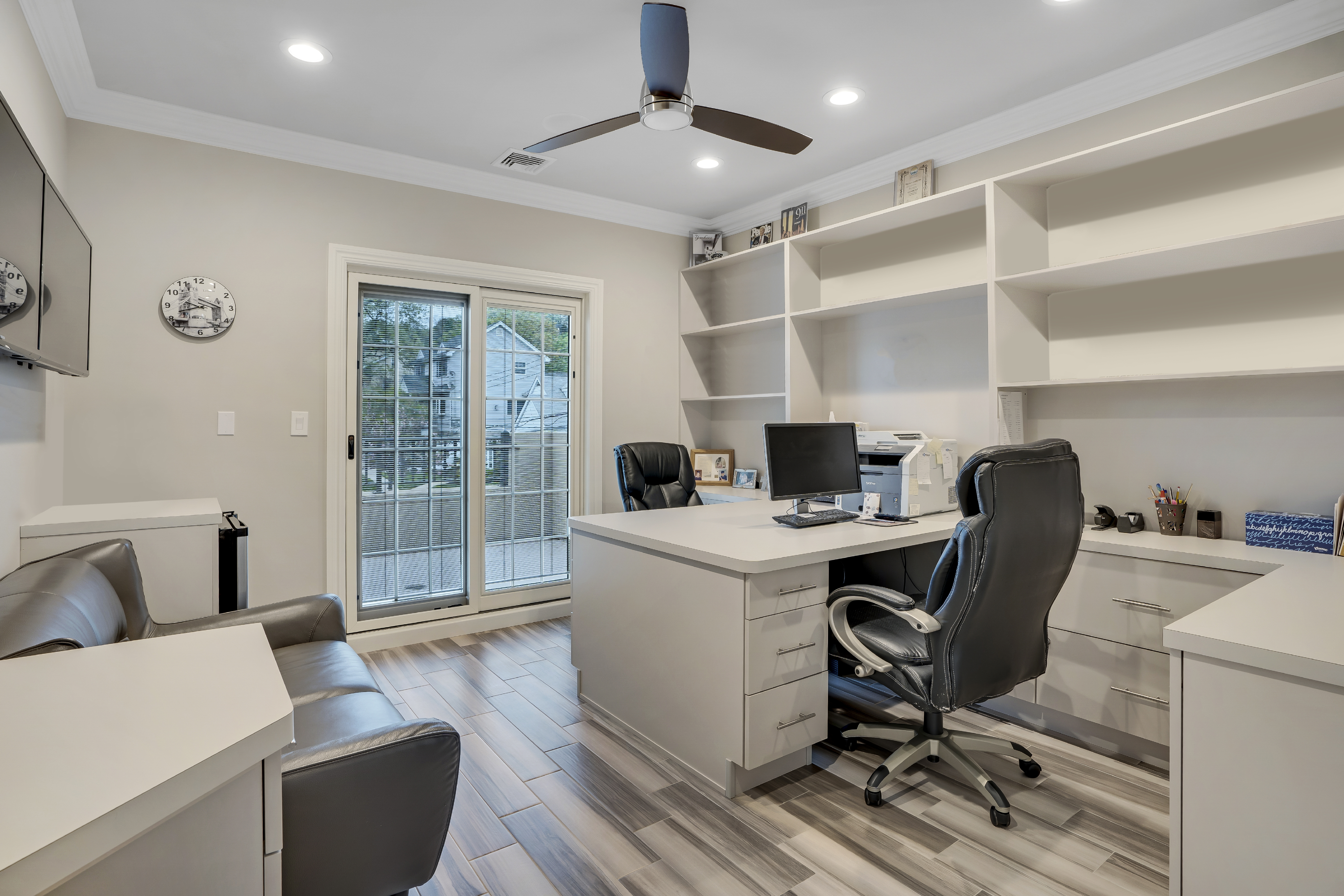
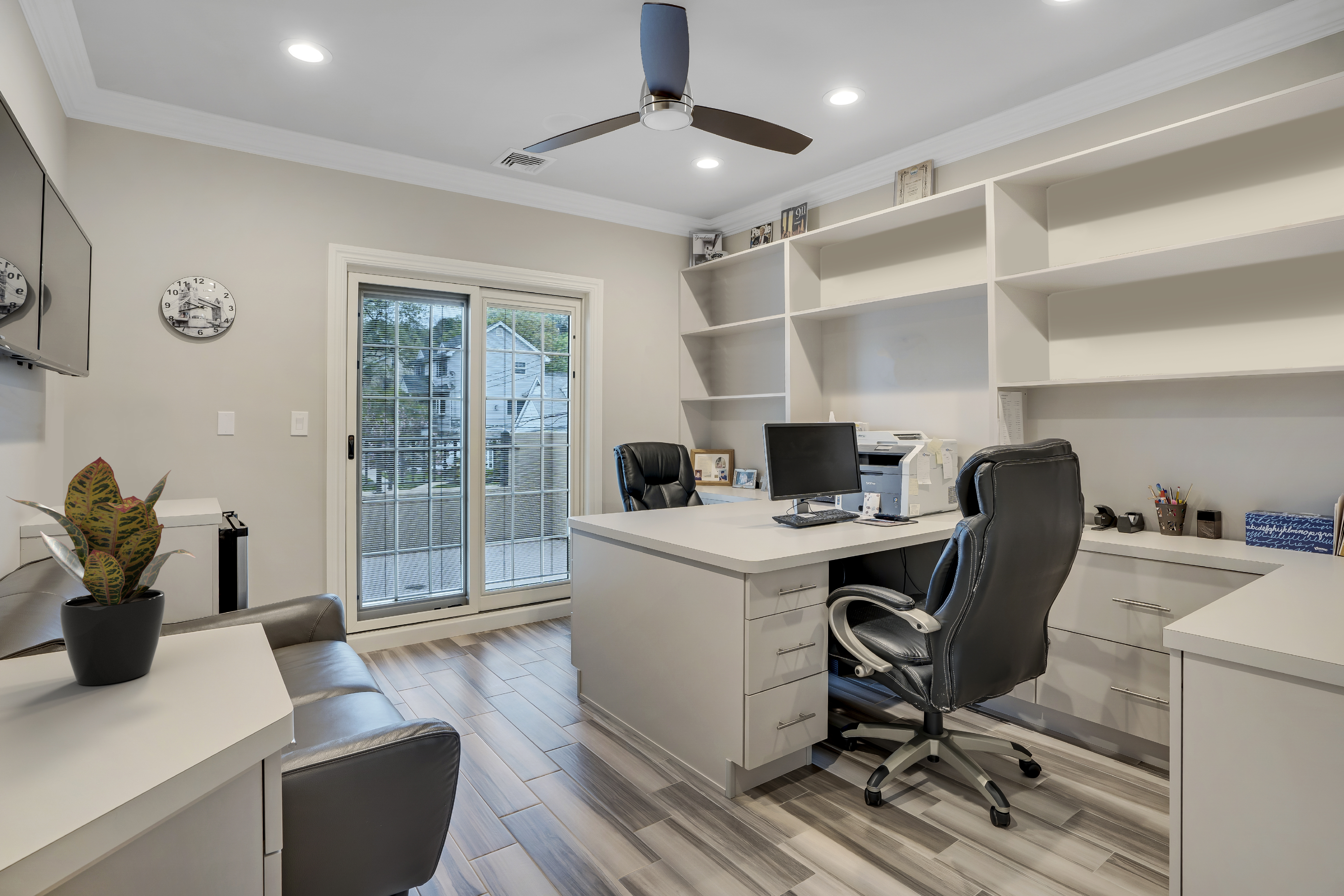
+ potted plant (116, 563)
